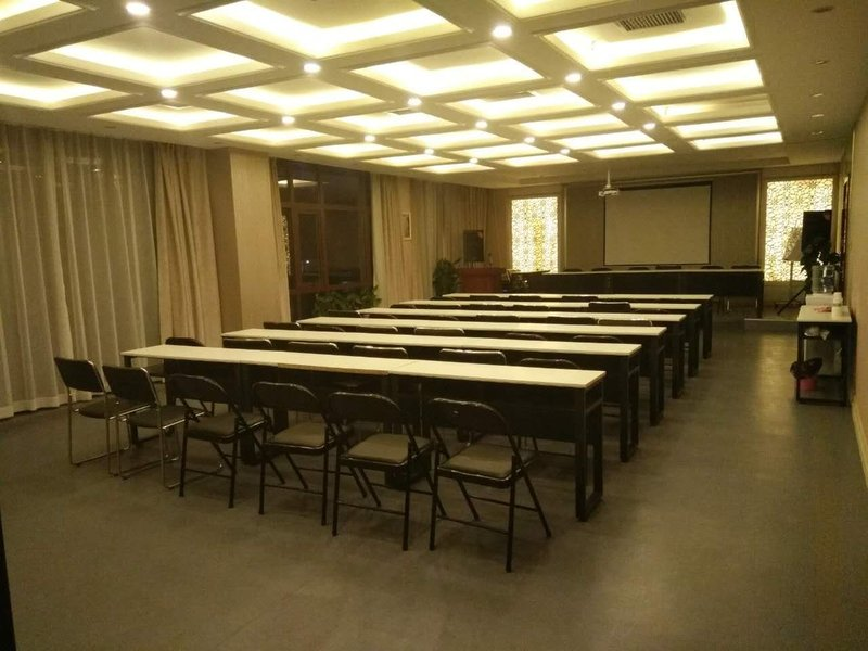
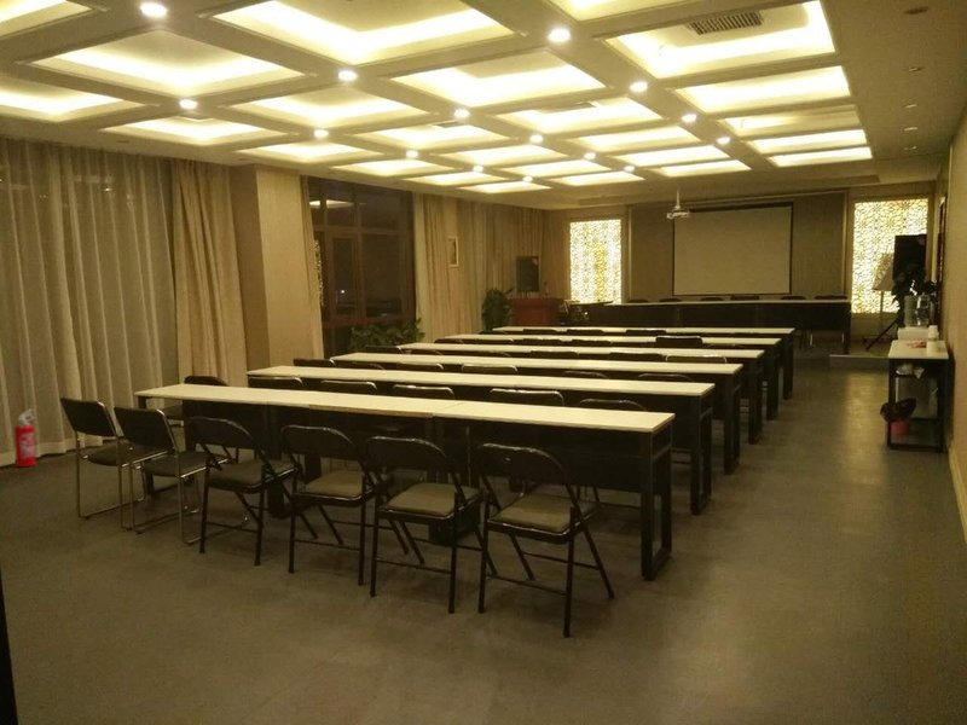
+ fire extinguisher (25, 436)
